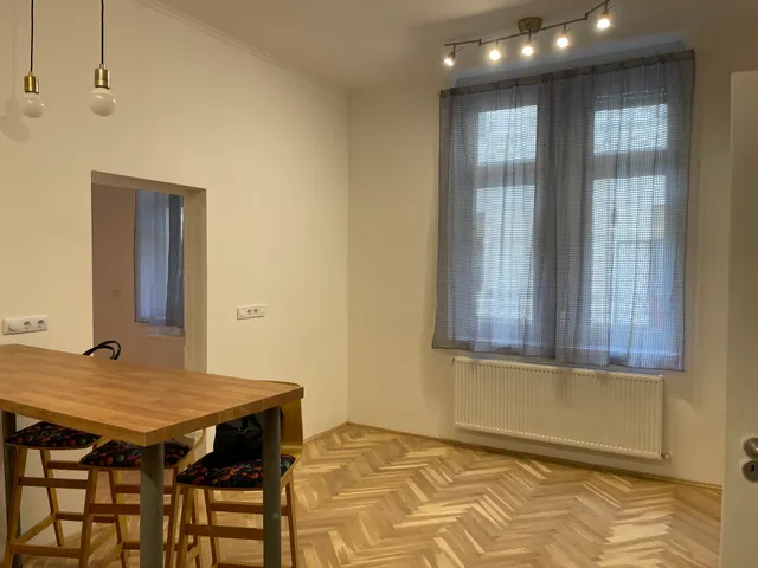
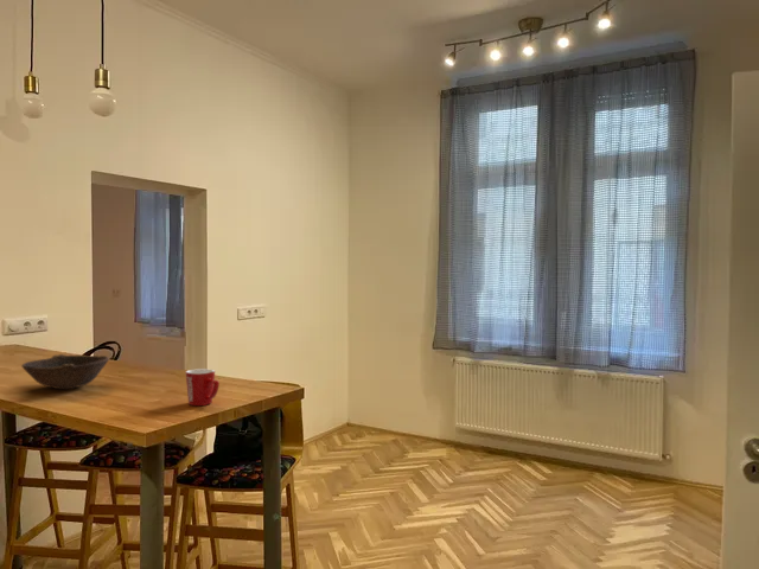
+ bowl (66, 372)
+ mug (204, 388)
